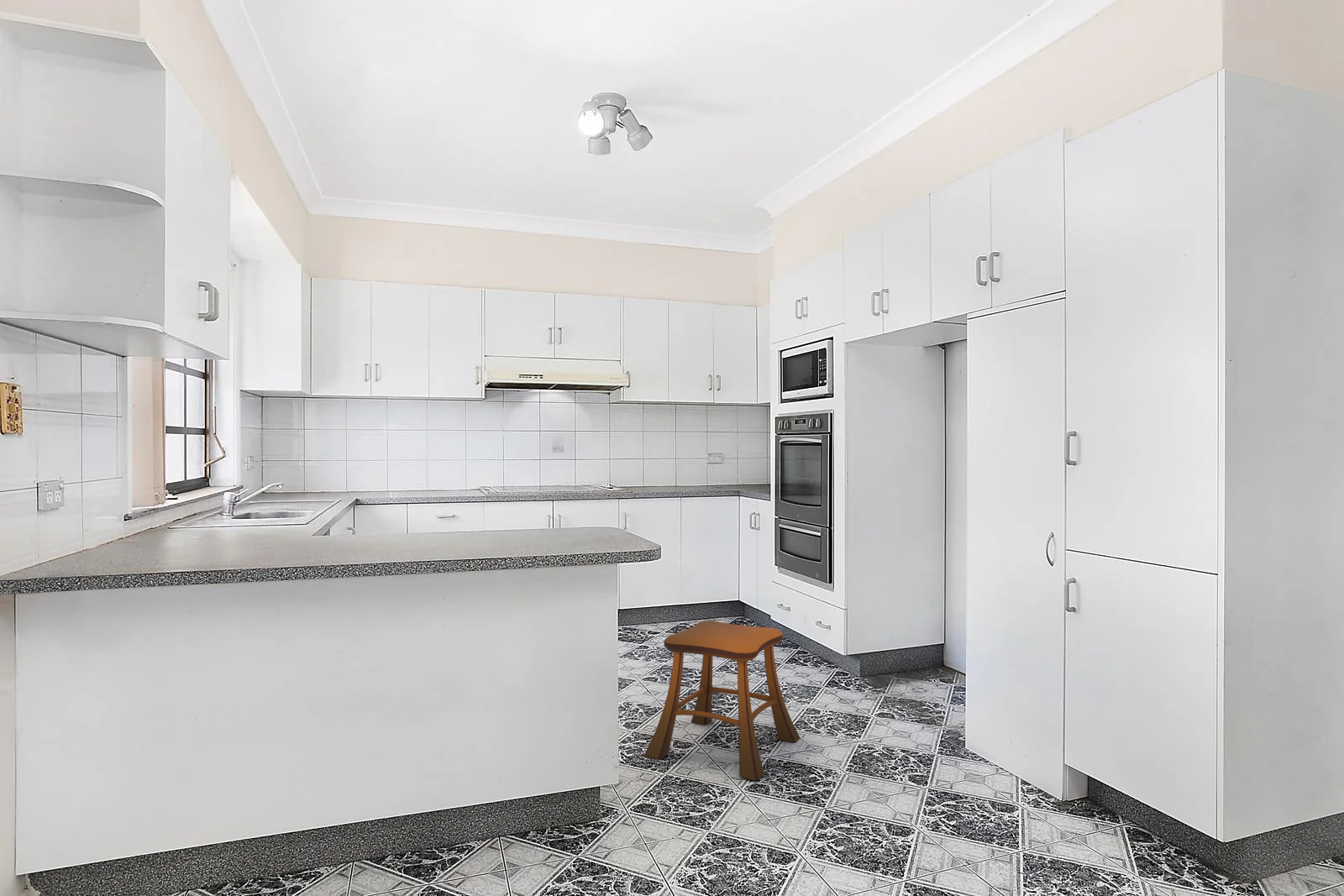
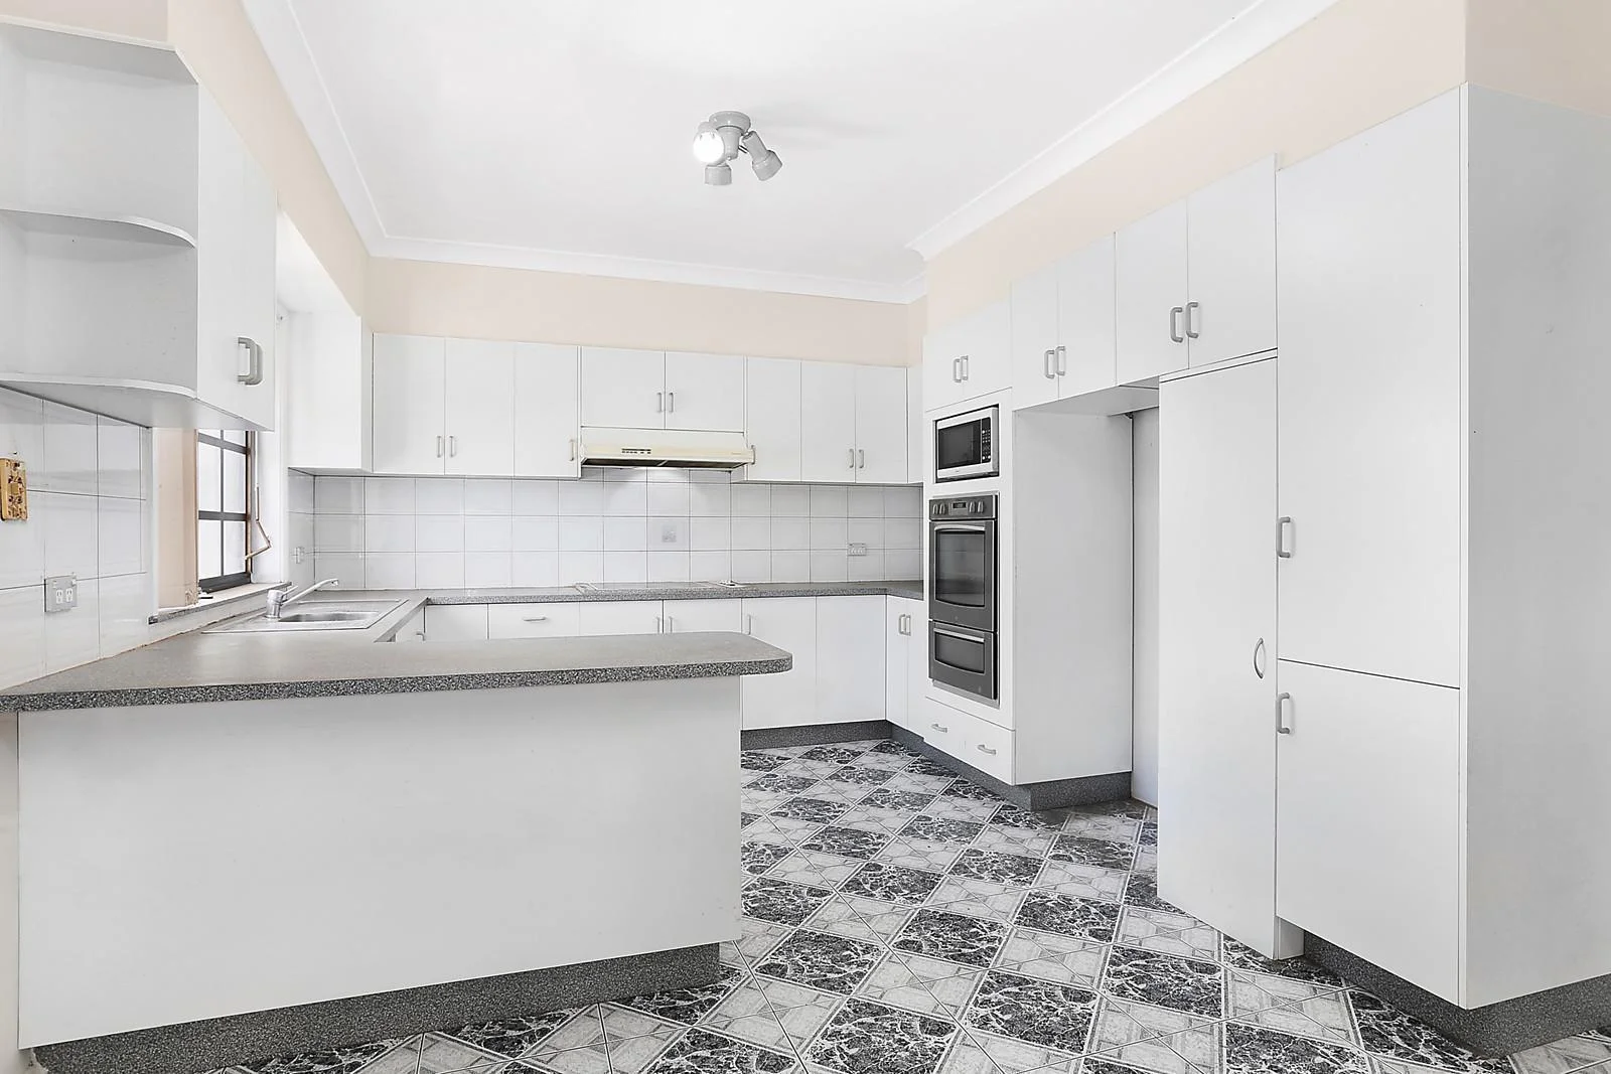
- stool (724, 689)
